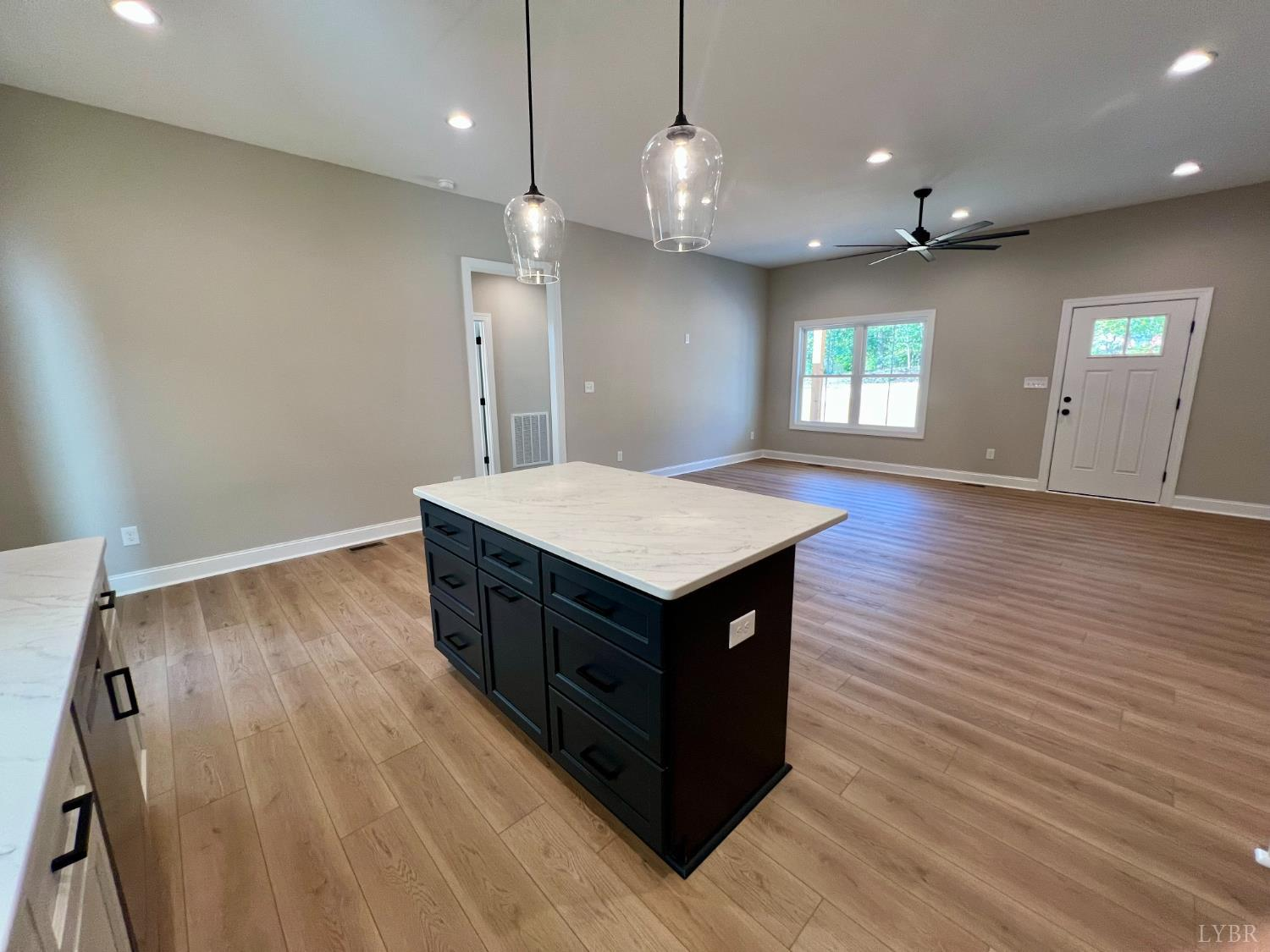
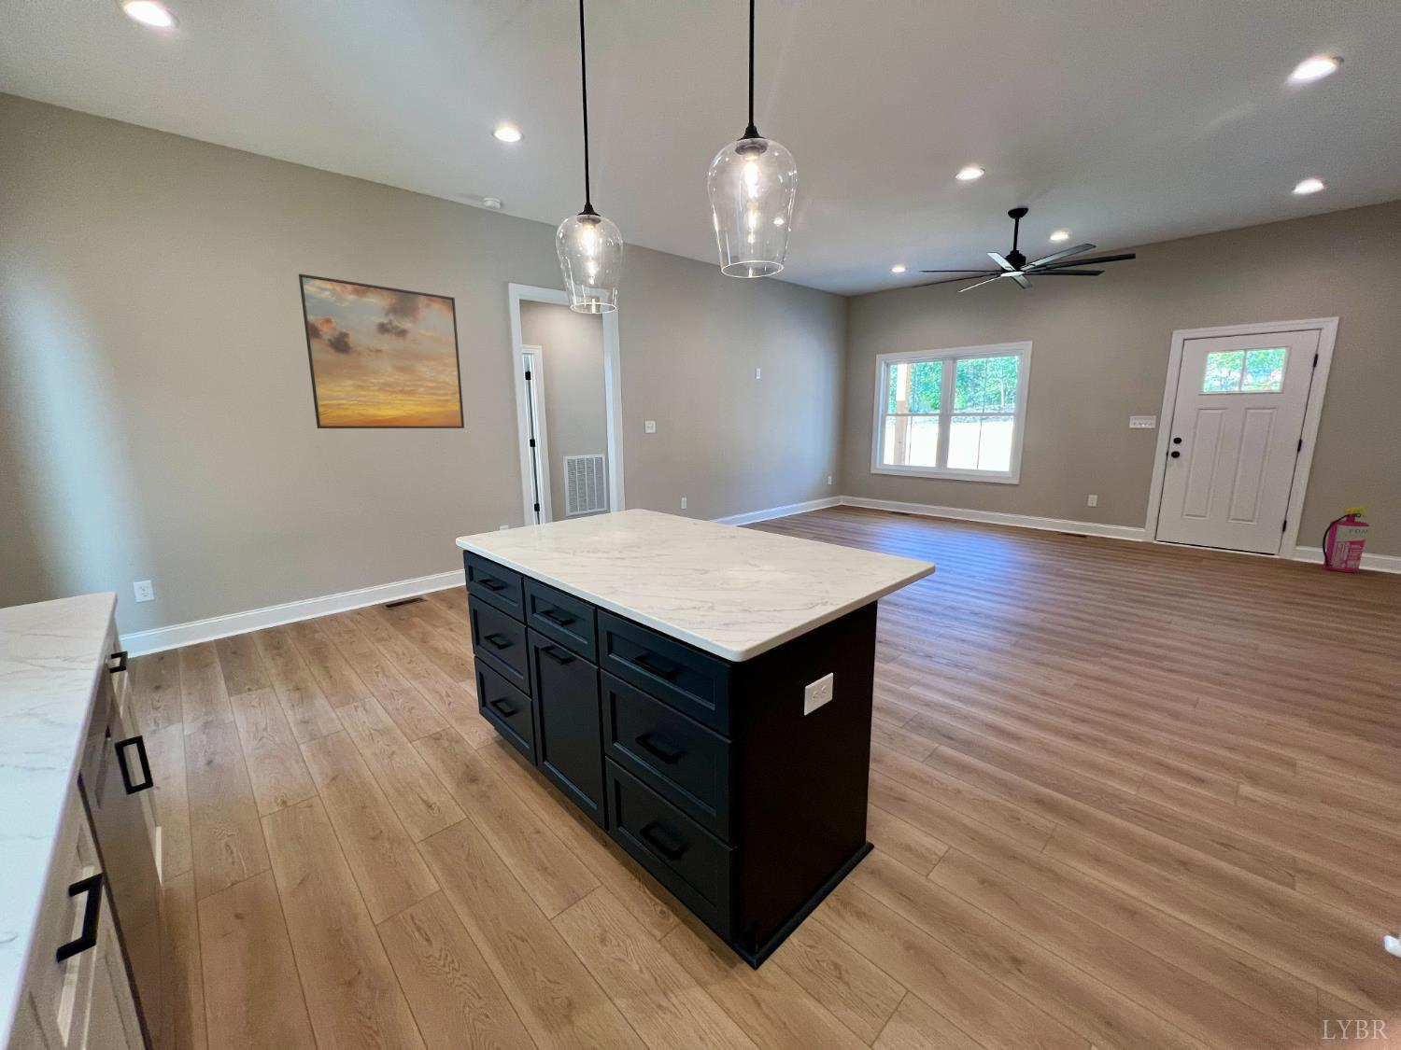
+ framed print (389, 358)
+ fire extinguisher (1345, 537)
